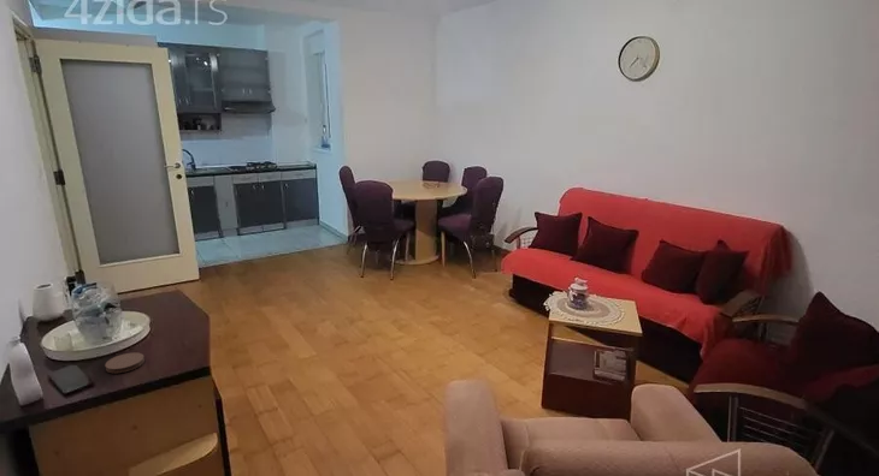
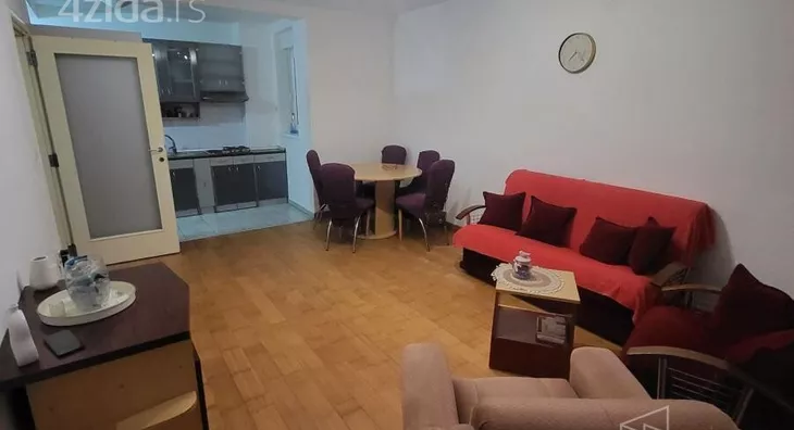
- coaster (124, 362)
